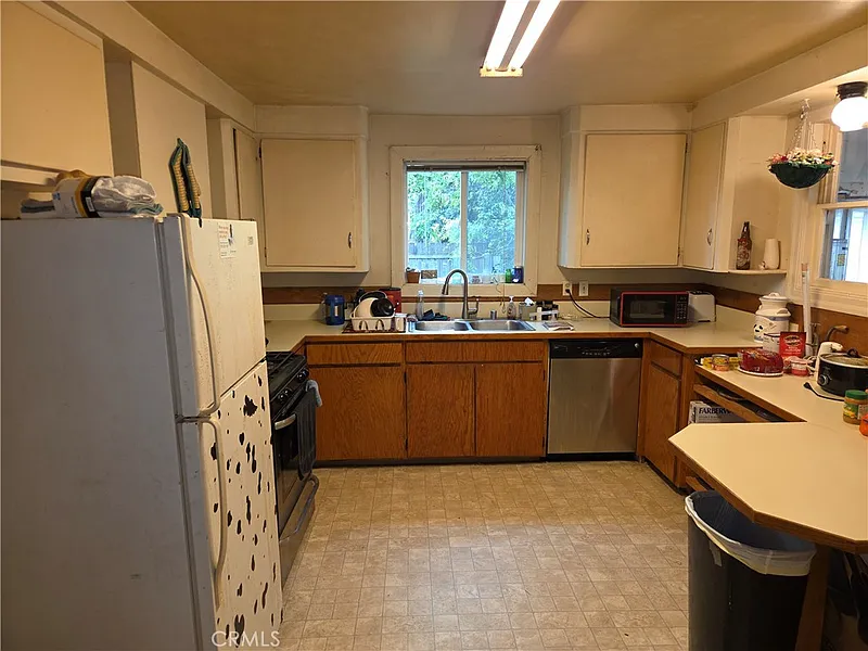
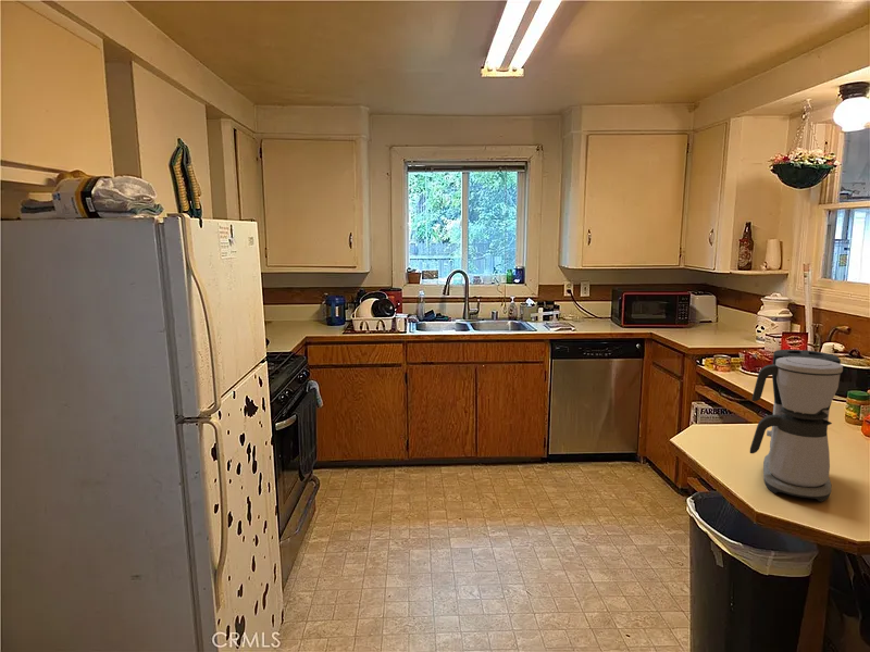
+ coffee maker (791, 417)
